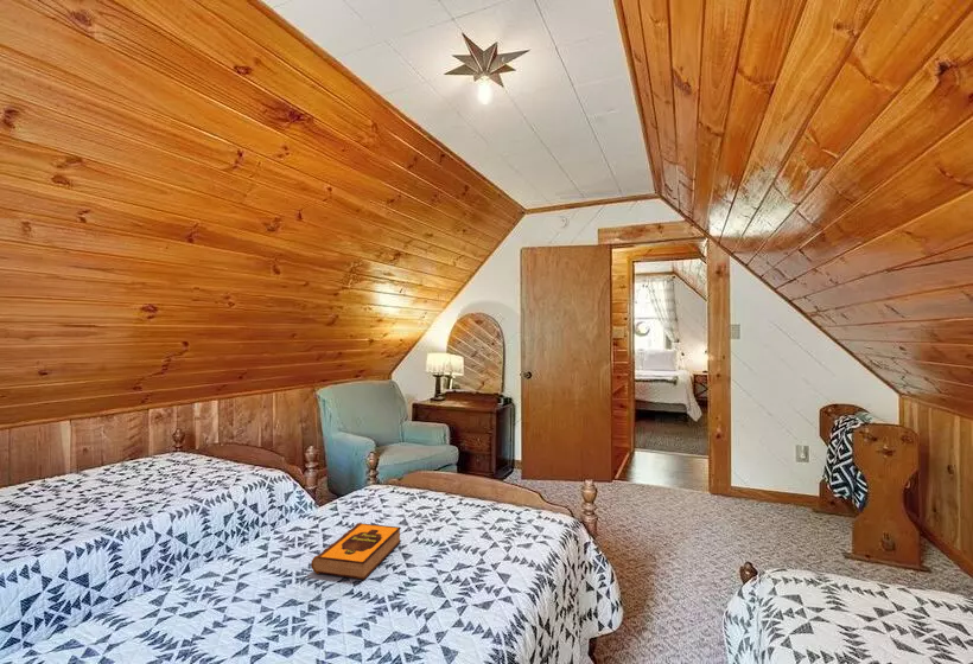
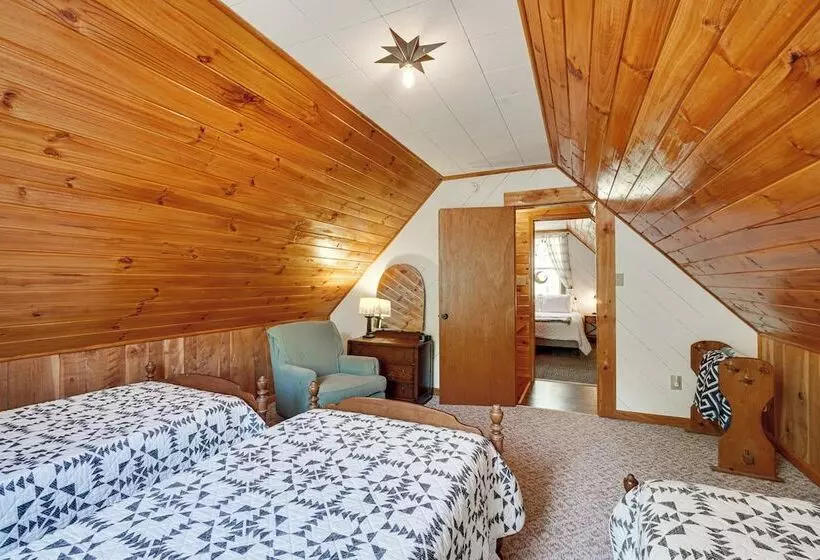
- hardback book (358, 548)
